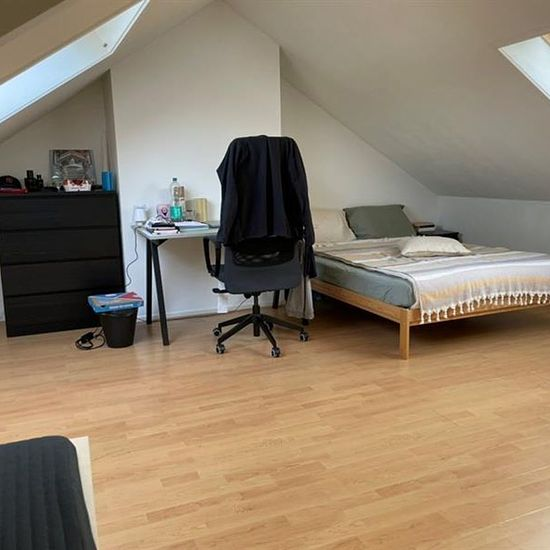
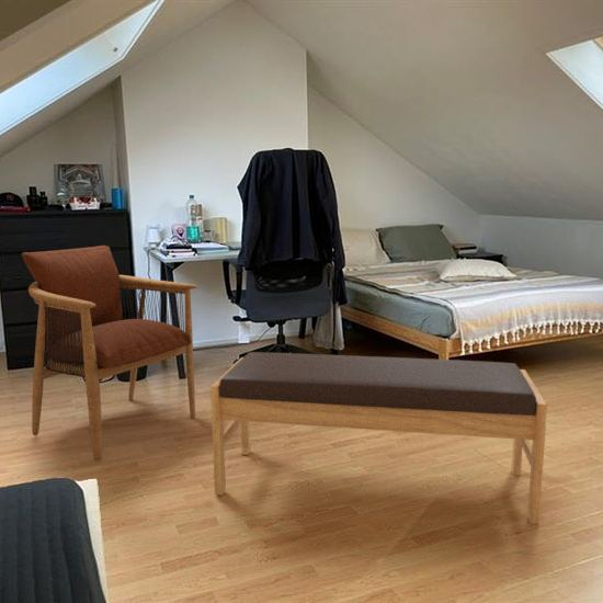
+ armchair (106, 340)
+ bench (373, 426)
